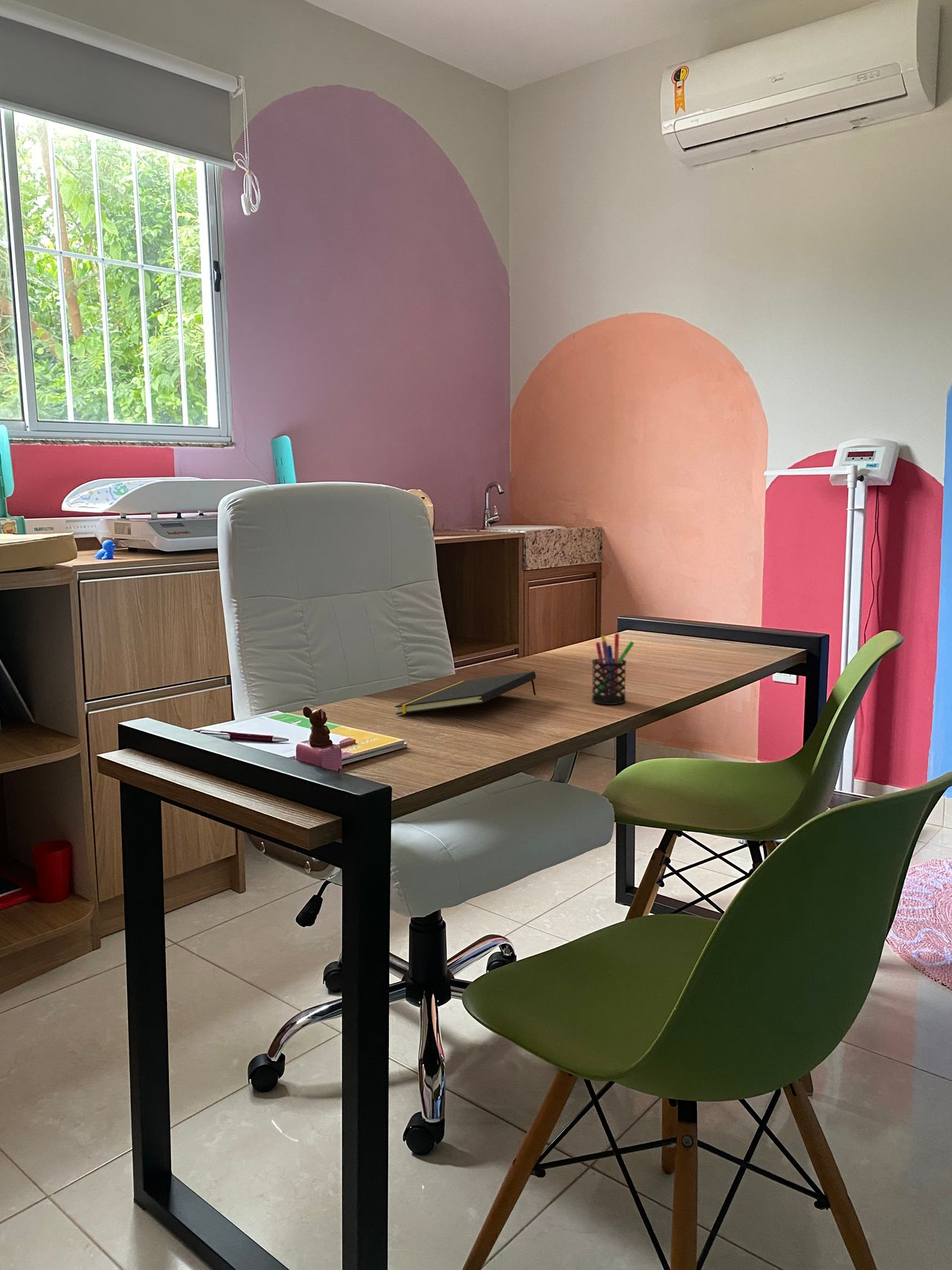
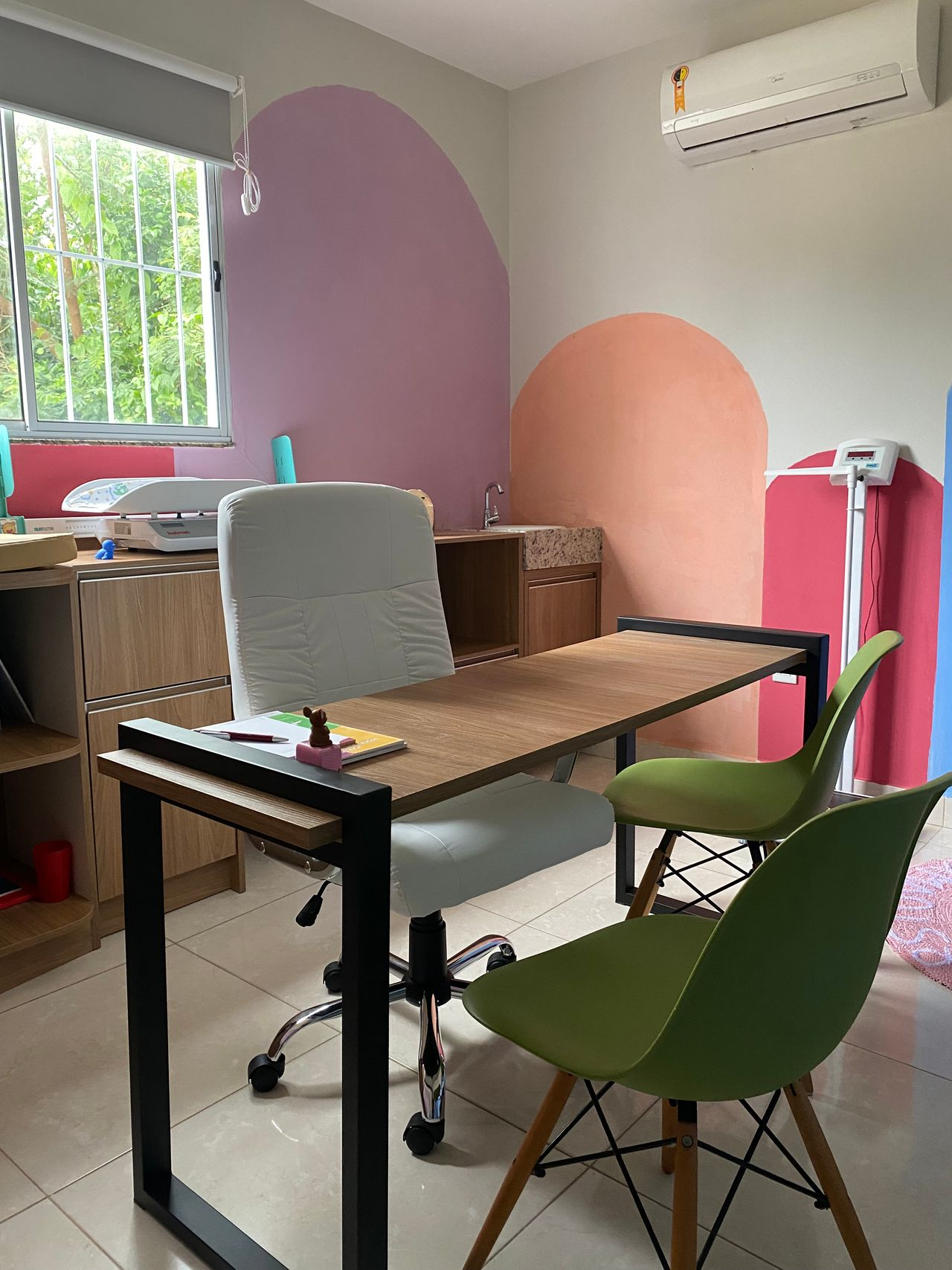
- notepad (468, 692)
- pen holder (614, 666)
